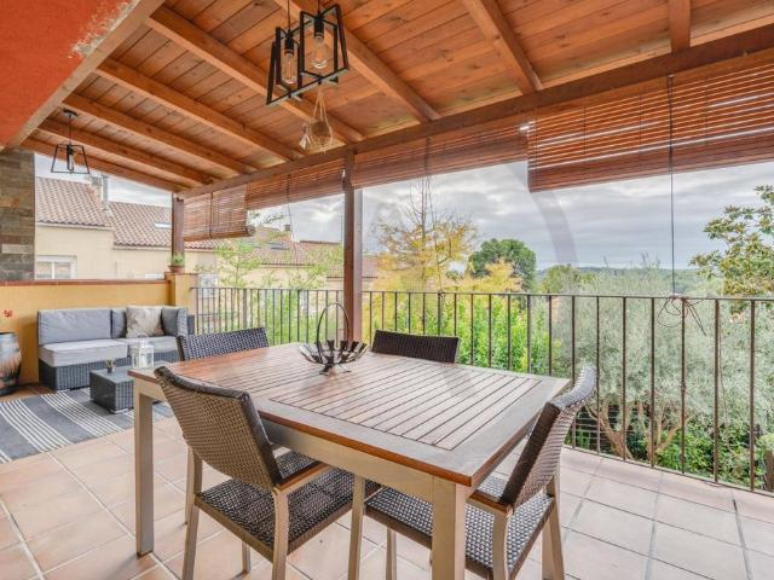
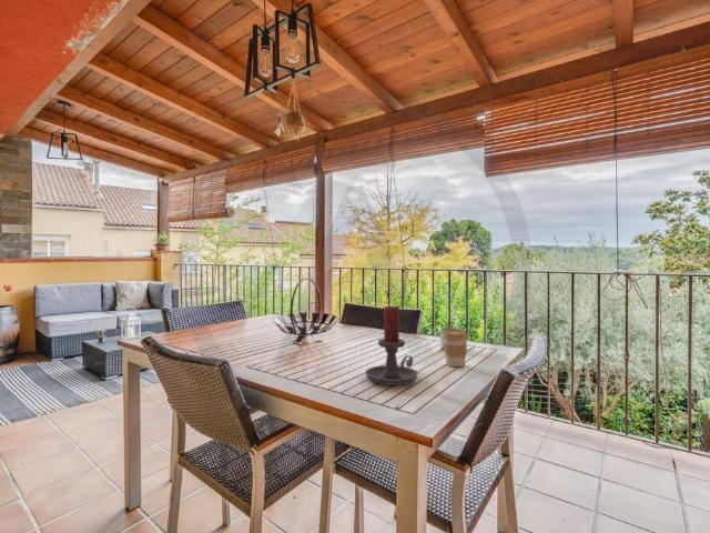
+ candle holder (395, 340)
+ coffee cup (455, 346)
+ mug (444, 339)
